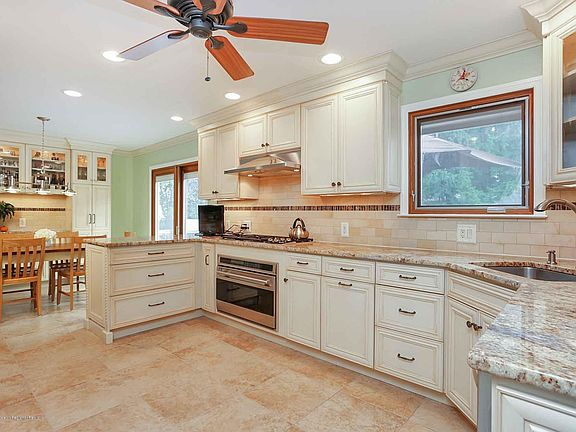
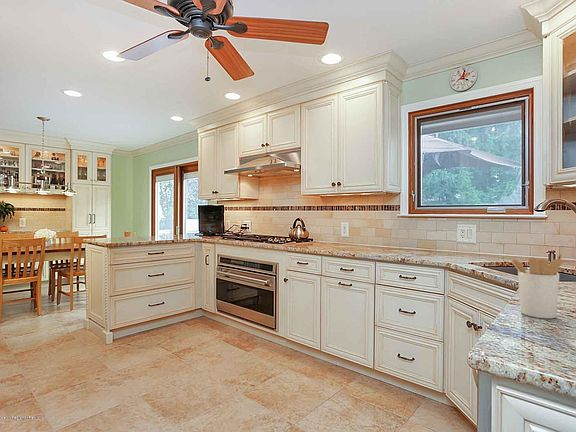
+ utensil holder (540, 284)
